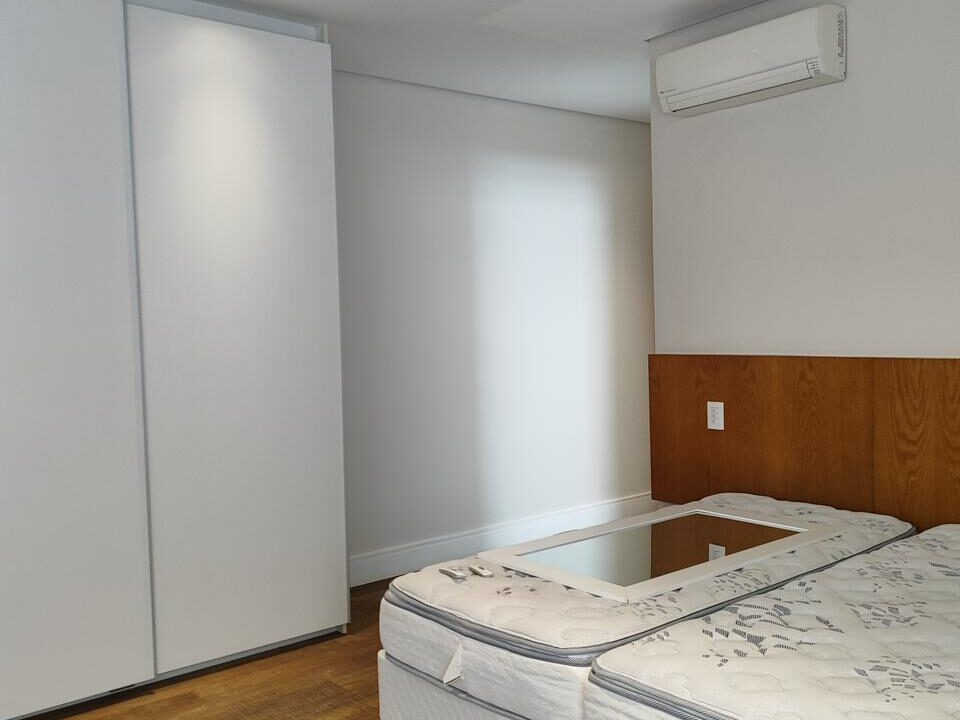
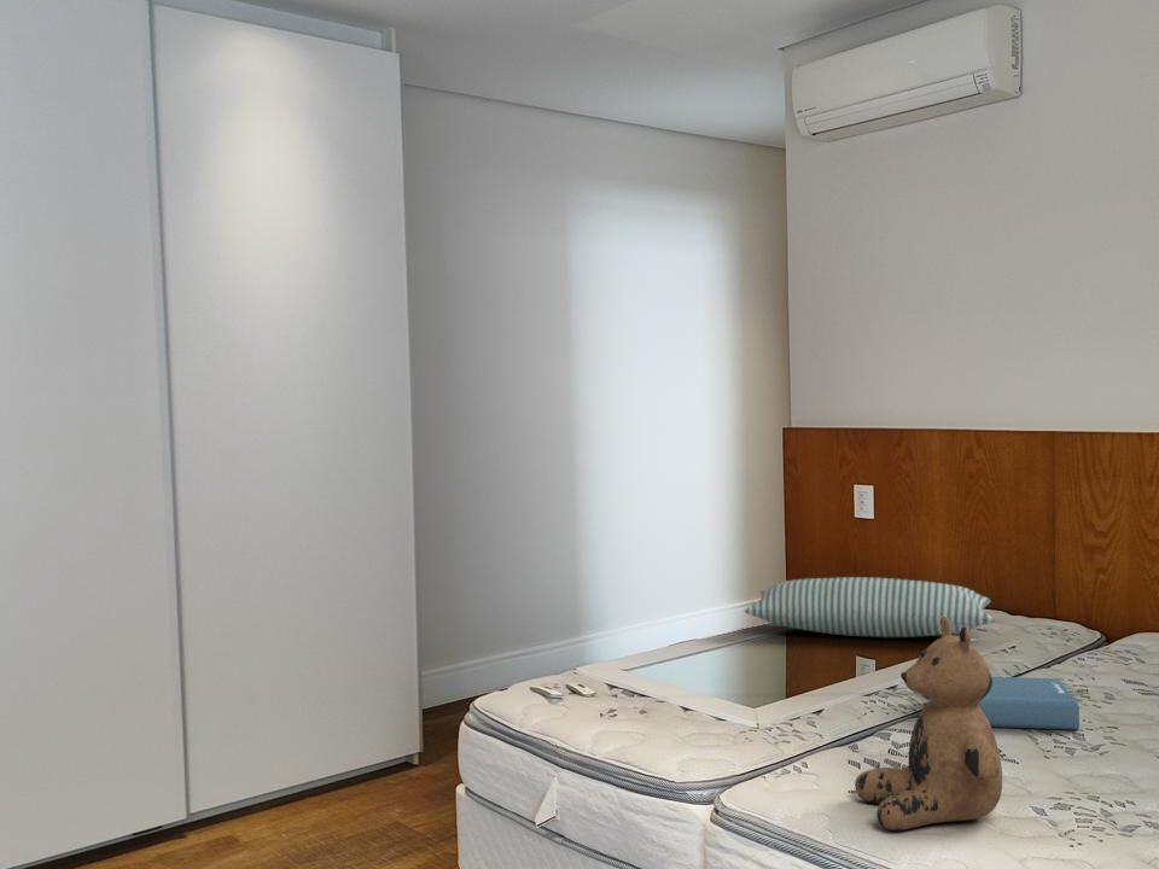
+ hardback book (1001, 701)
+ teddy bear (927, 718)
+ pillow (868, 606)
